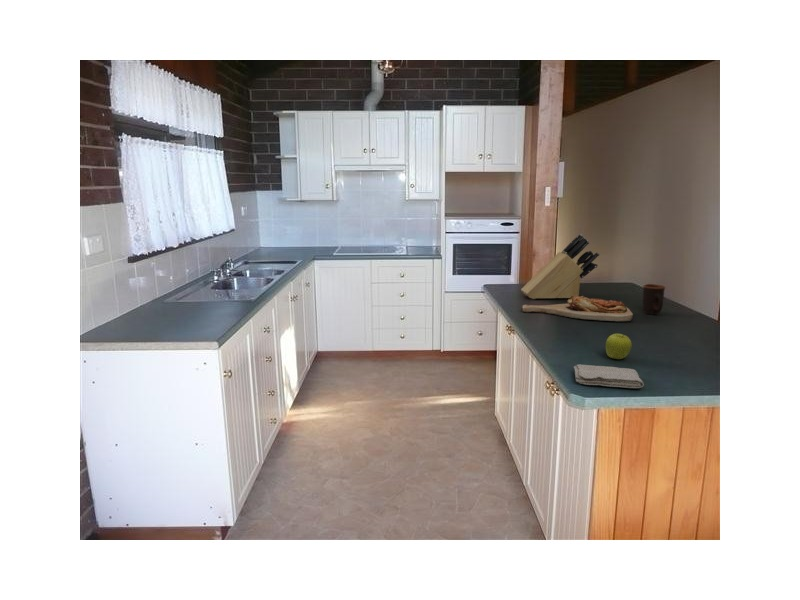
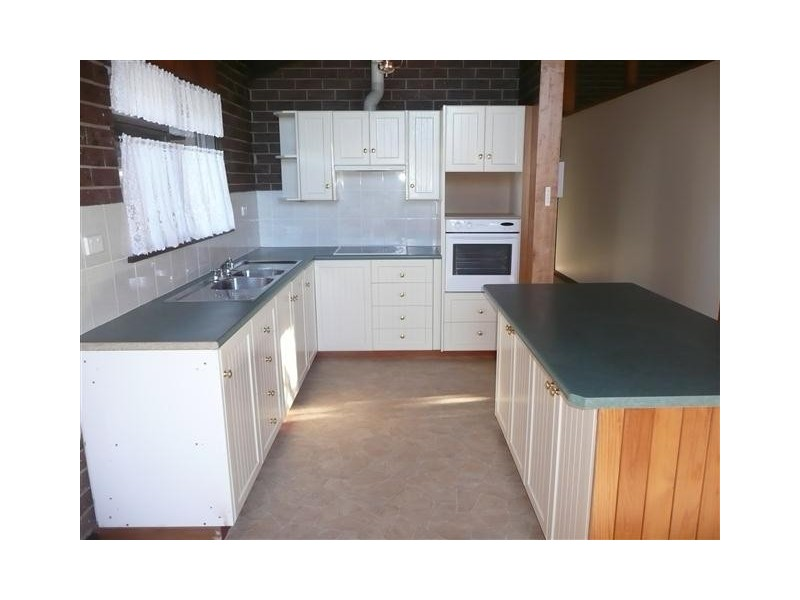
- fruit (618, 346)
- cutting board (576, 305)
- washcloth (606, 375)
- mug (654, 300)
- knife block (560, 266)
